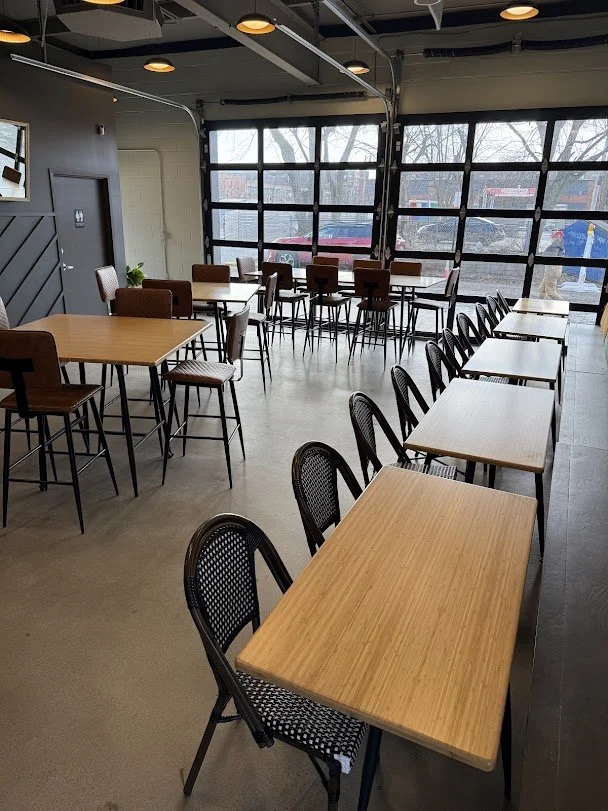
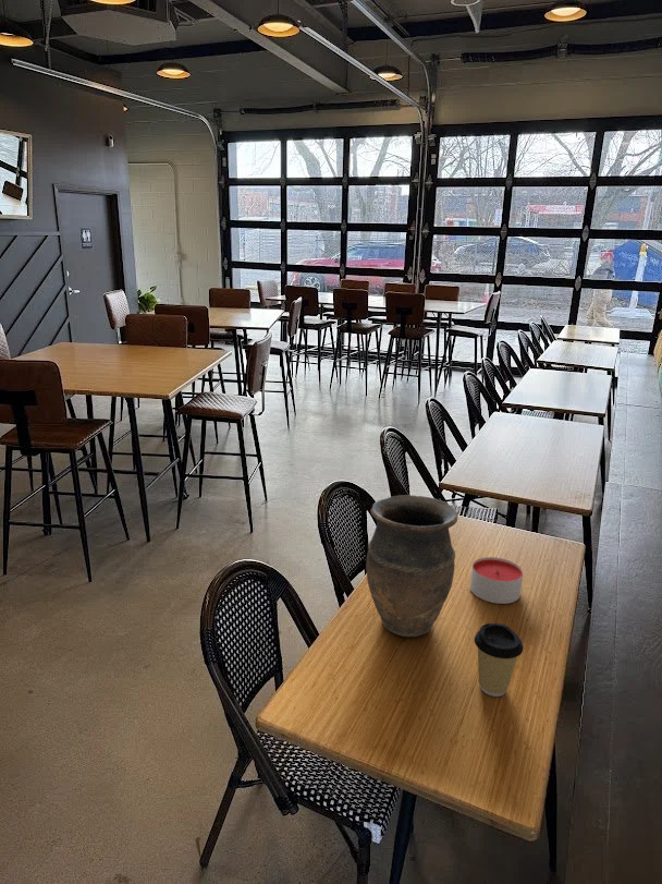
+ candle (495, 579)
+ coffee cup (495, 661)
+ vase (409, 568)
